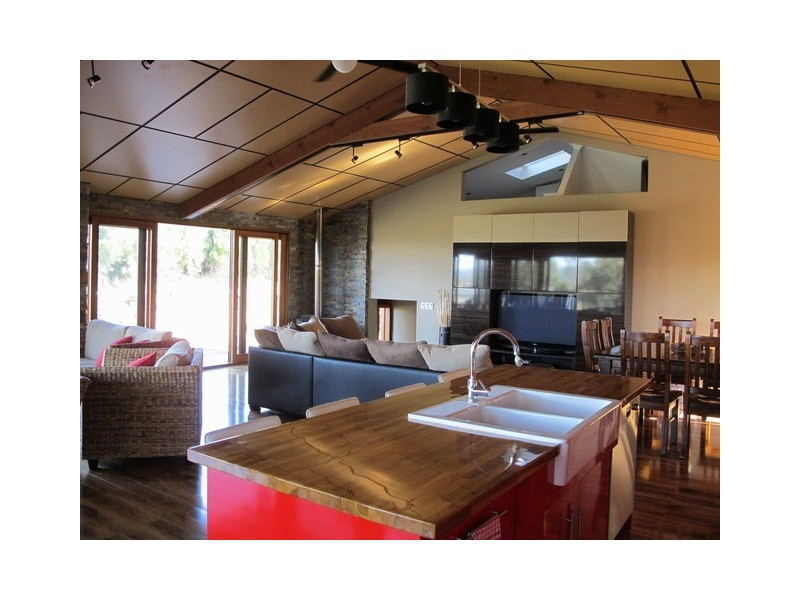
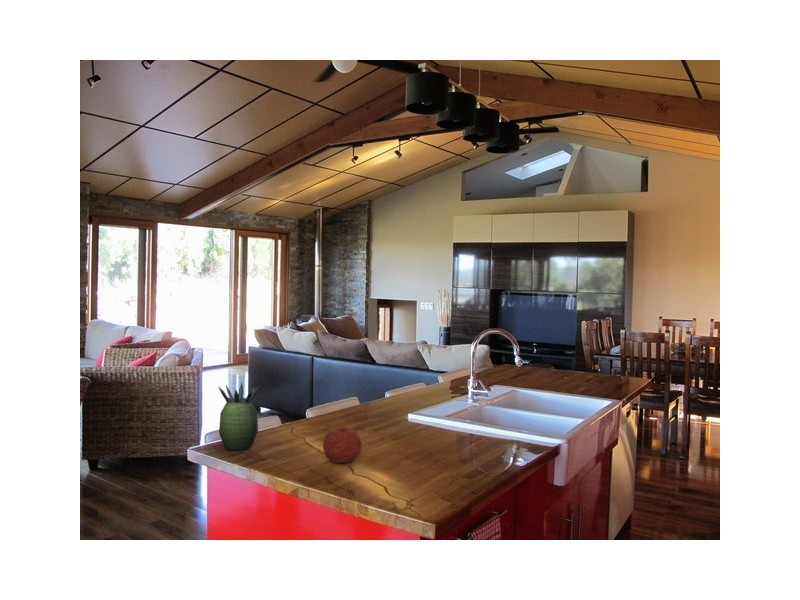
+ fruit (342, 442)
+ succulent plant (238, 416)
